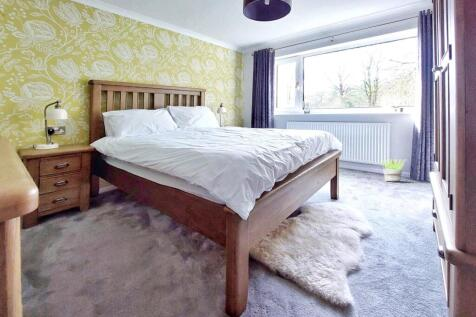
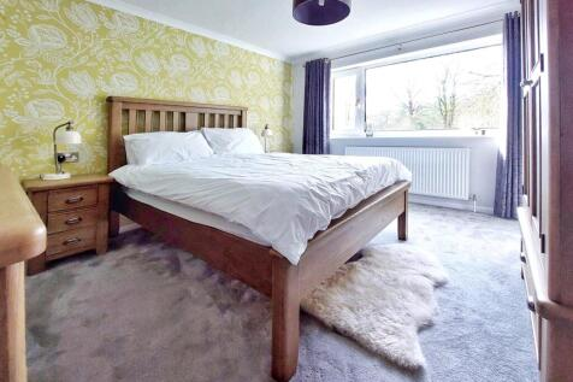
- potted plant (392, 169)
